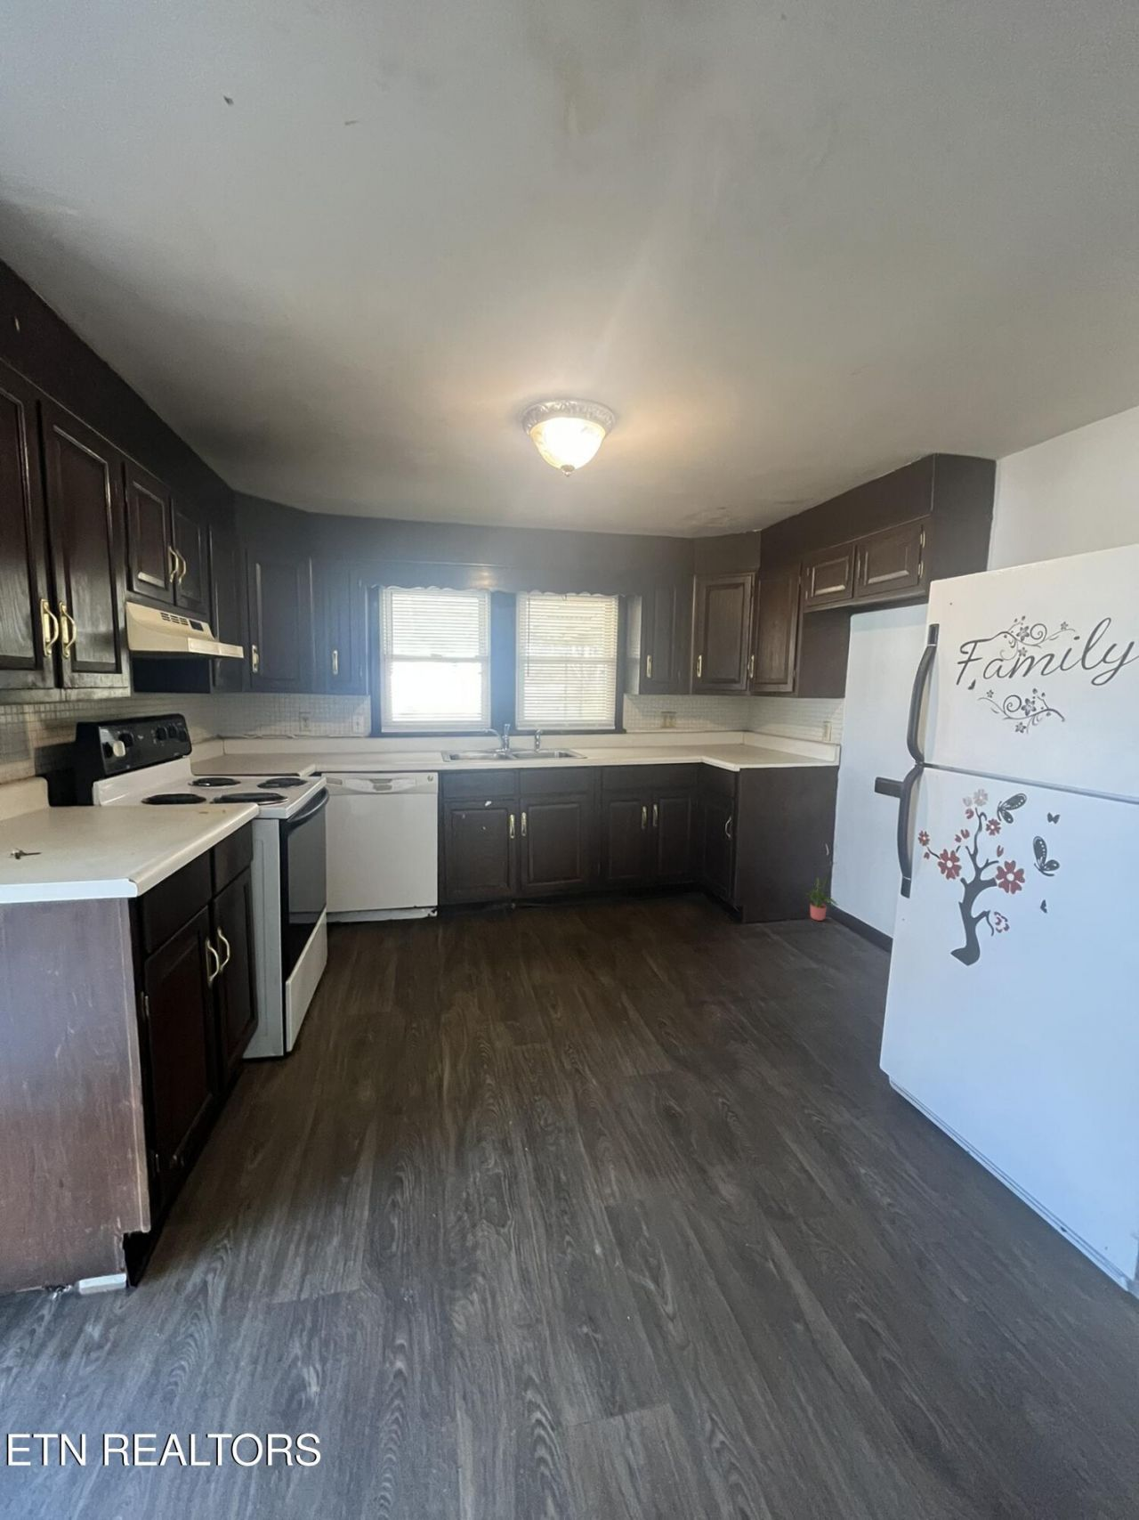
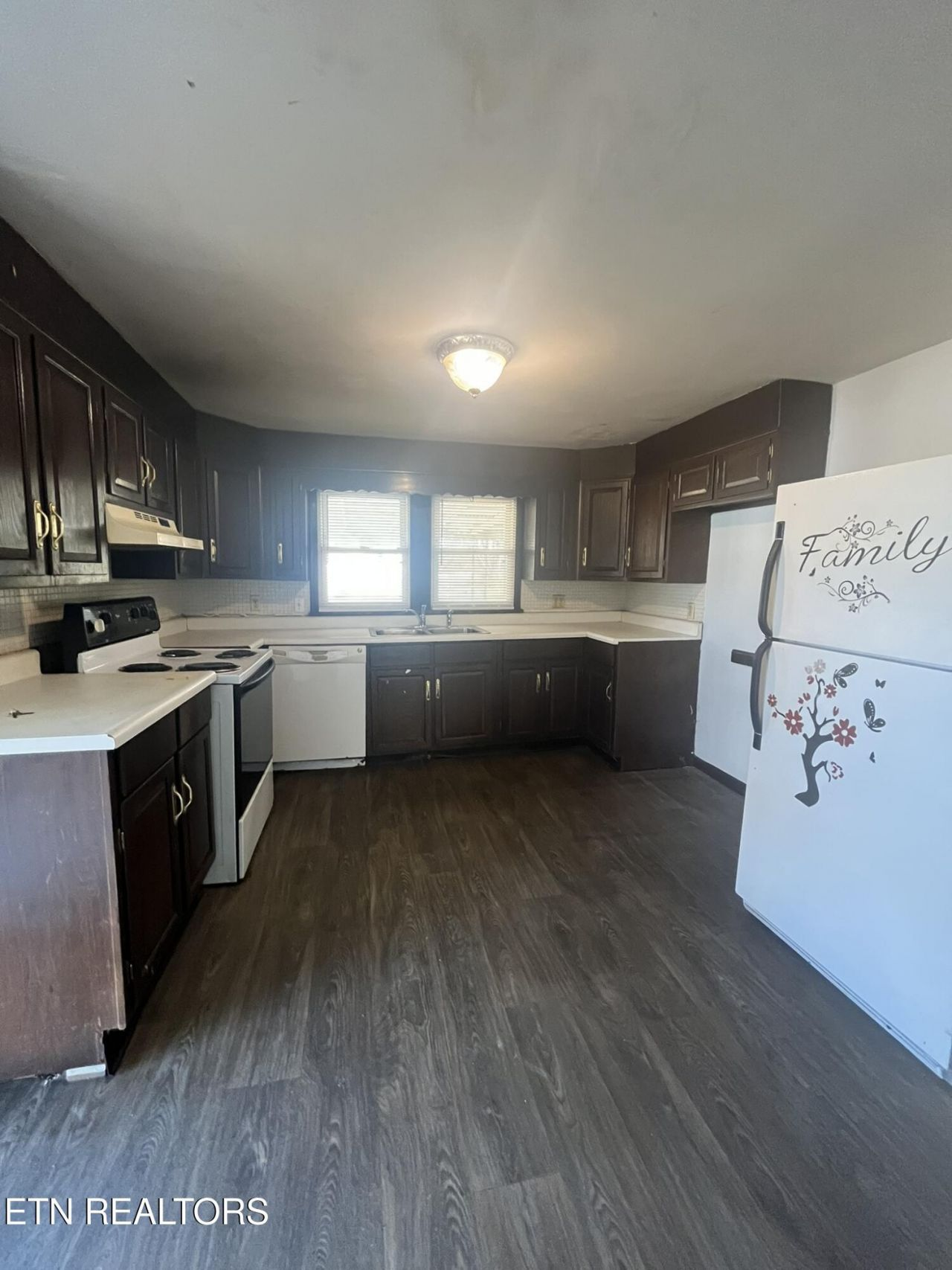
- potted plant (821, 900)
